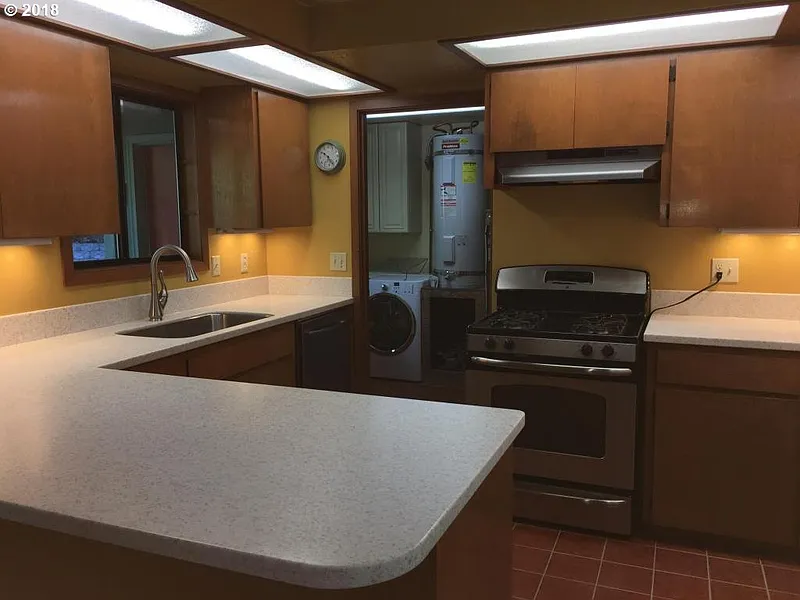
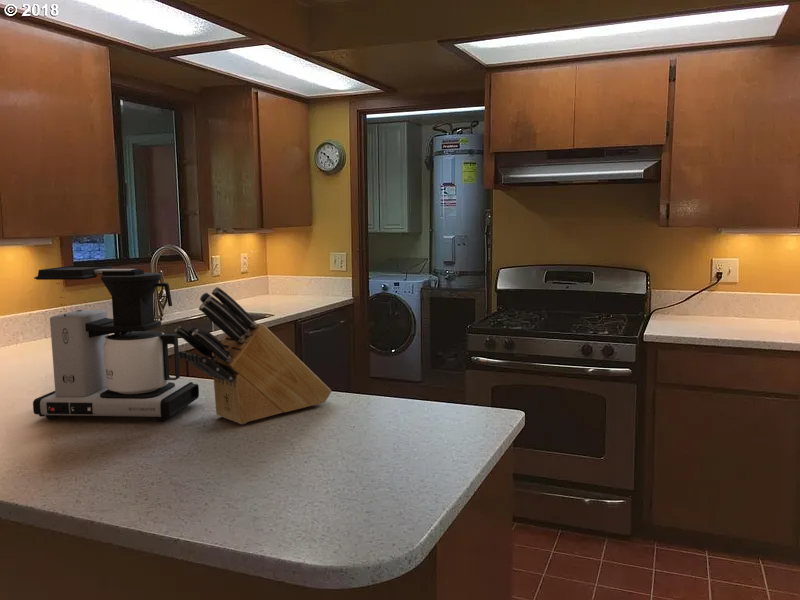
+ coffee maker (115, 340)
+ knife block (255, 348)
